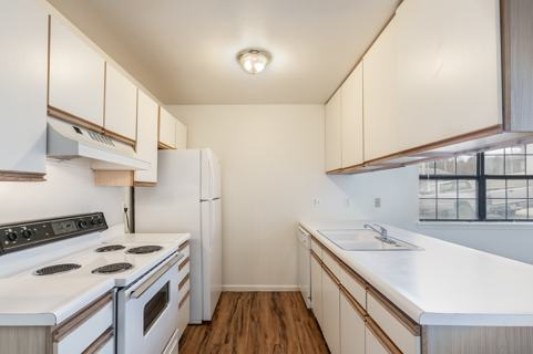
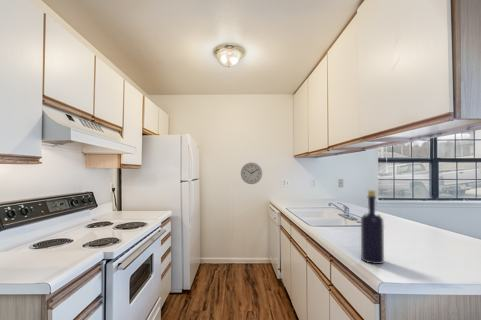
+ wall clock (251, 173)
+ bottle (372, 225)
